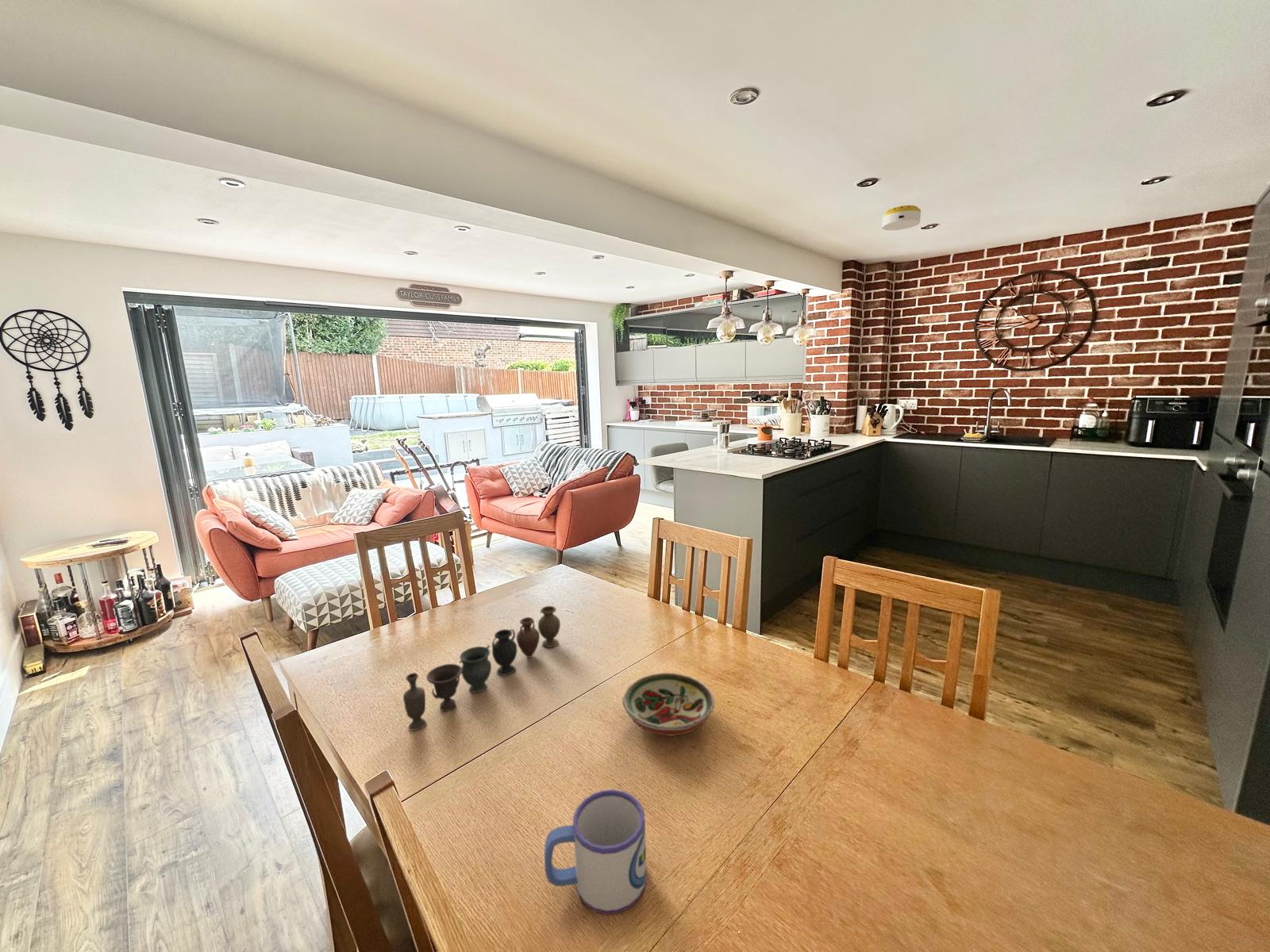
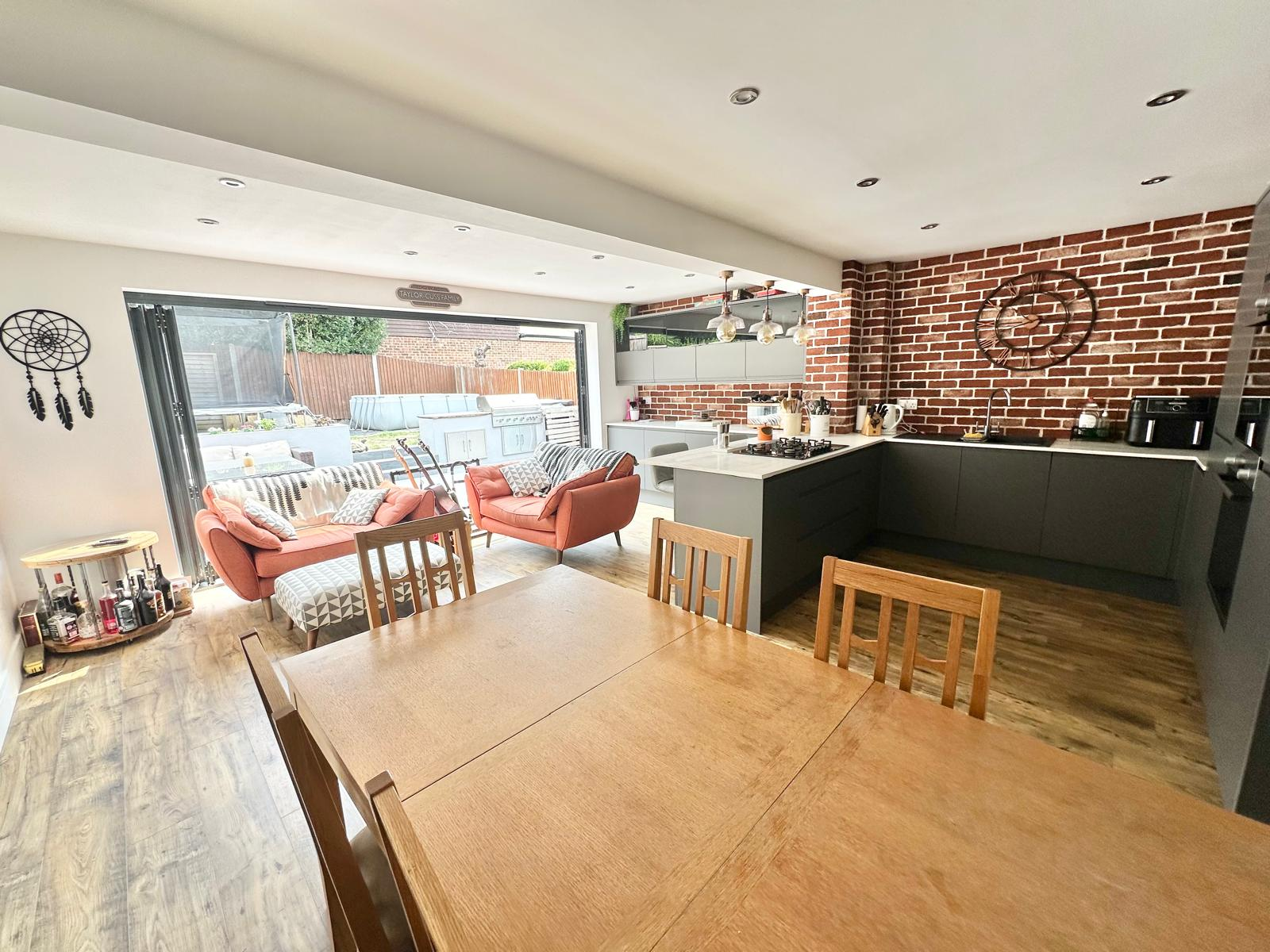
- smoke detector (901, 217)
- mug (595, 850)
- decorative bowl (668, 708)
- vase (493, 656)
